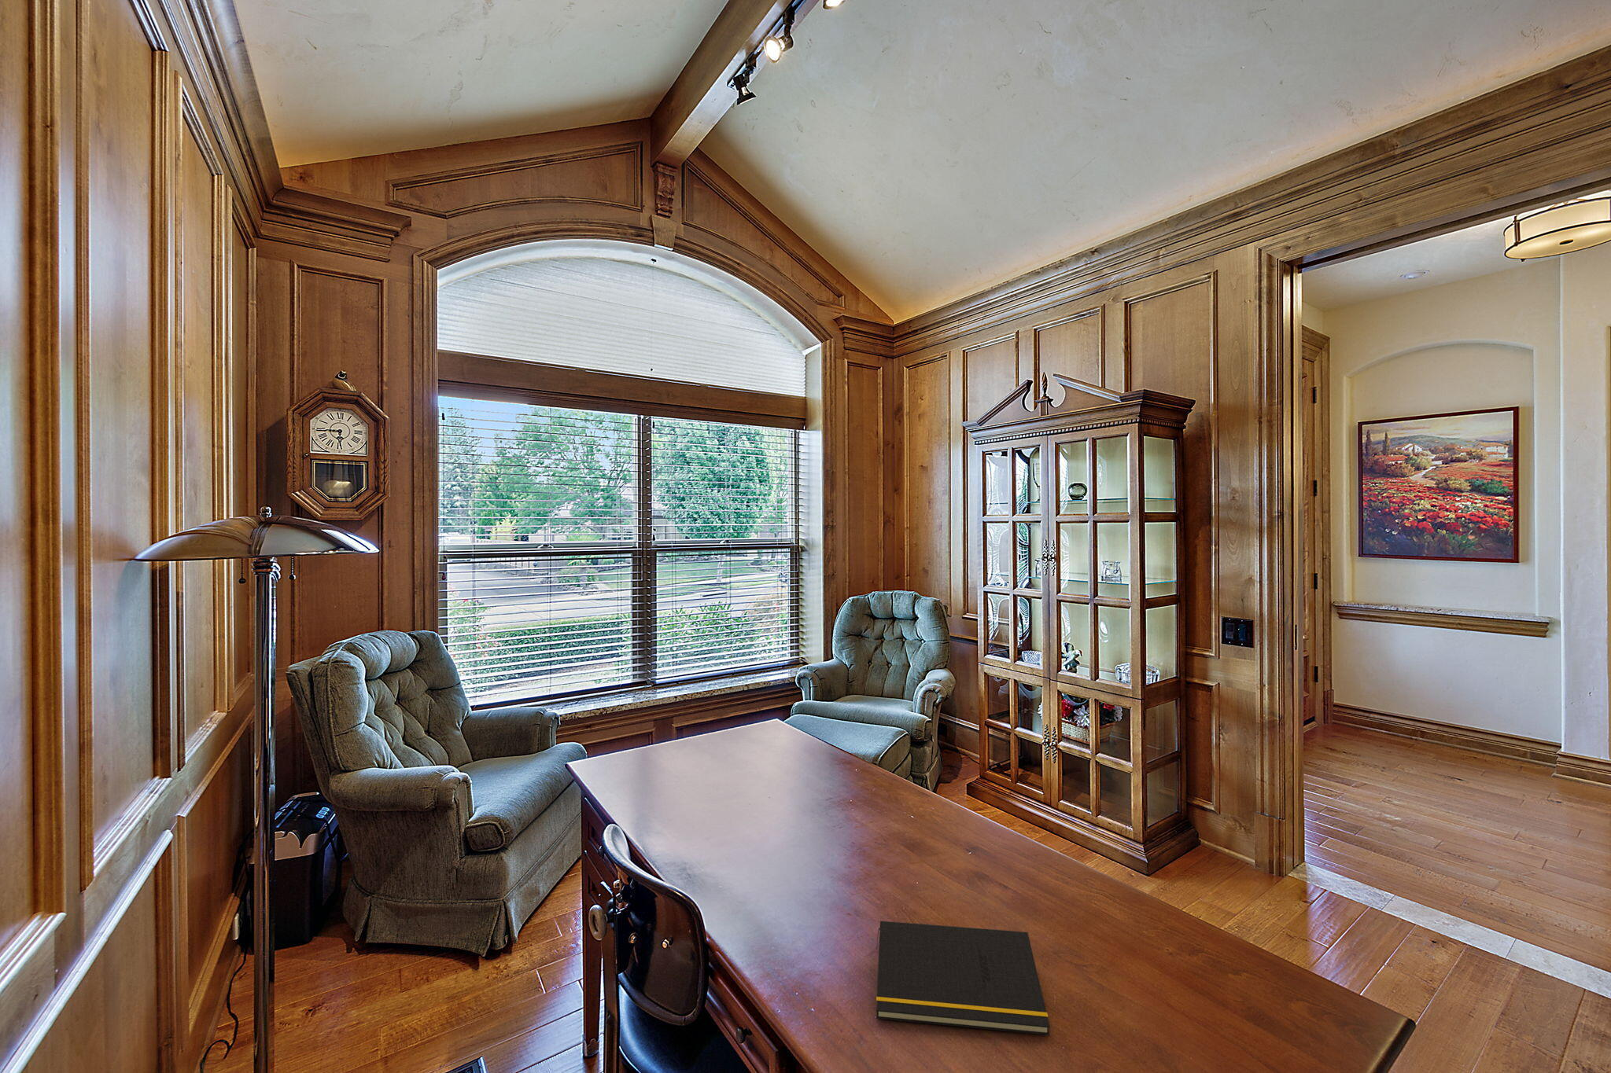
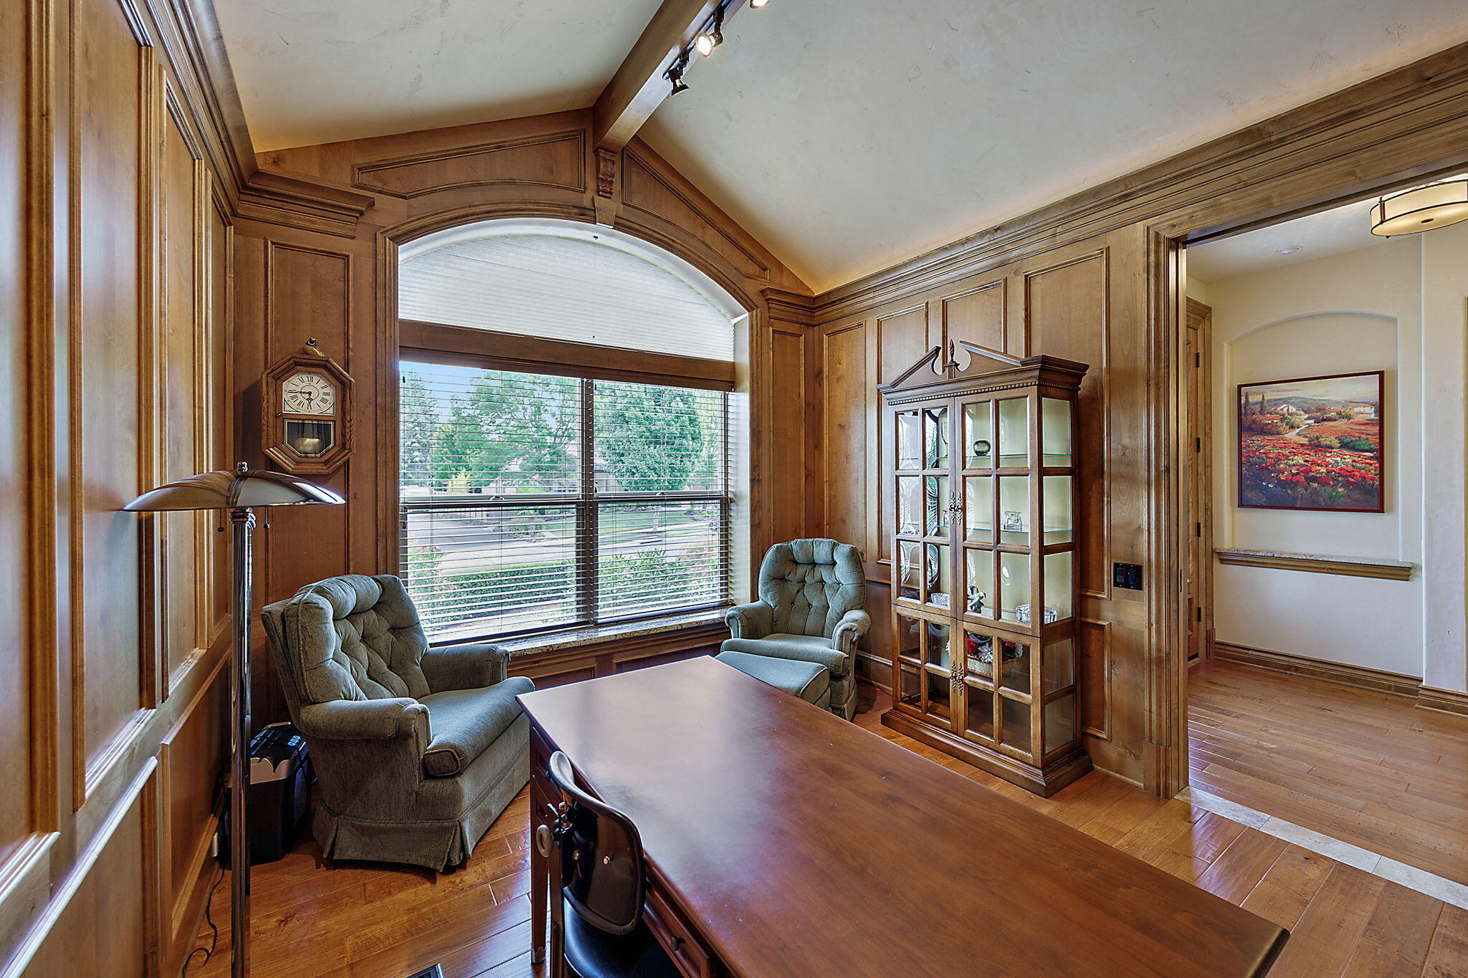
- notepad (957, 972)
